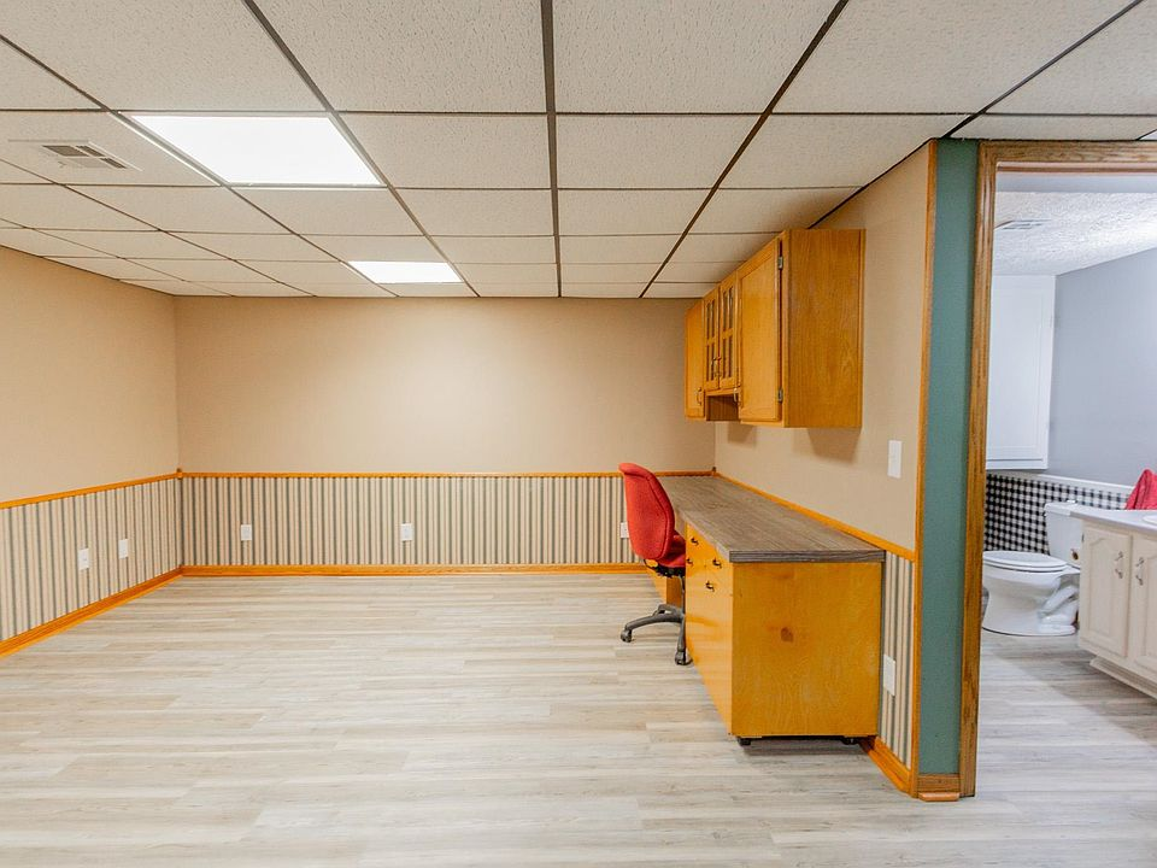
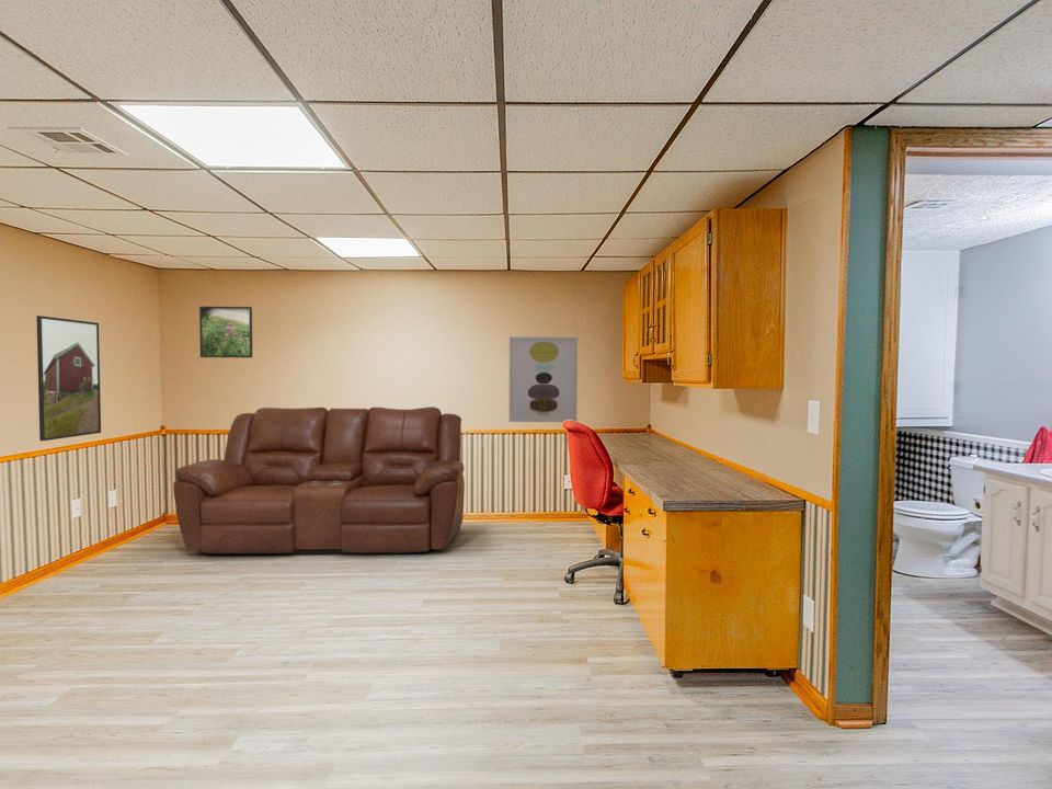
+ sofa (335, 473)
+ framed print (70, 378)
+ wall art (542, 379)
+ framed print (226, 332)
